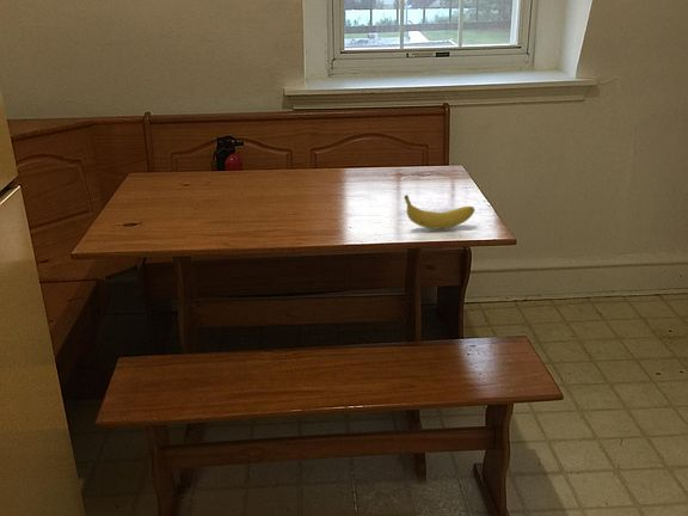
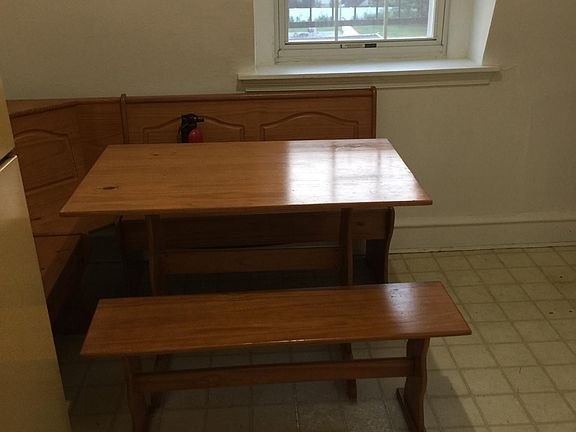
- fruit (440, 213)
